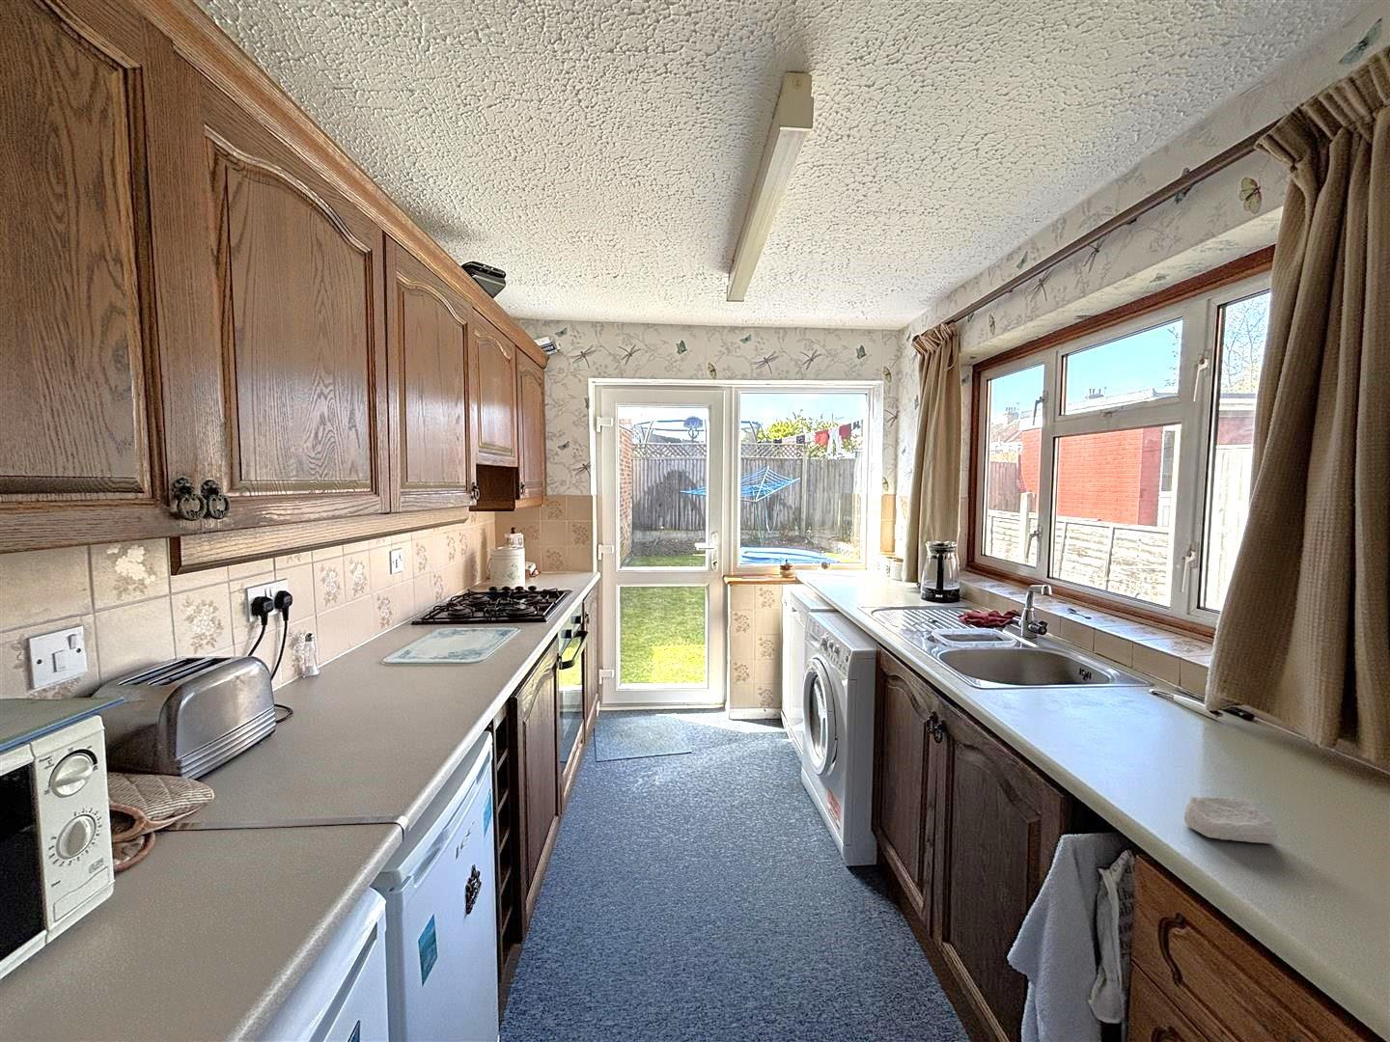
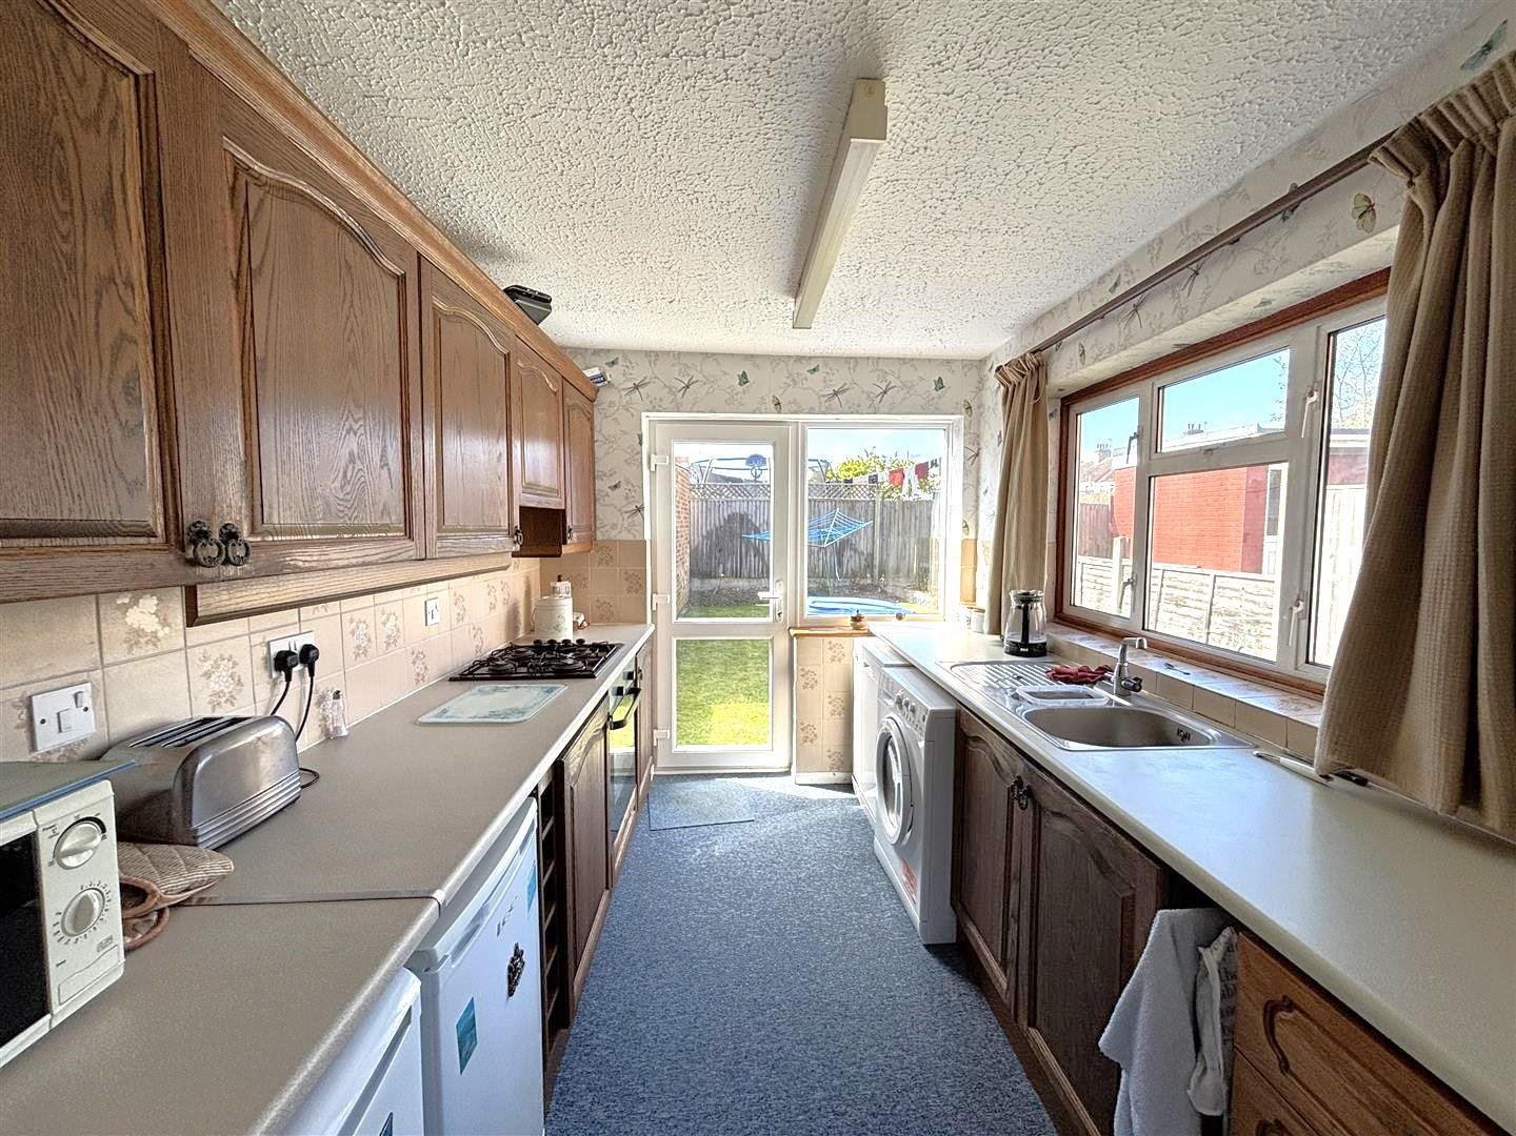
- soap bar (1226, 818)
